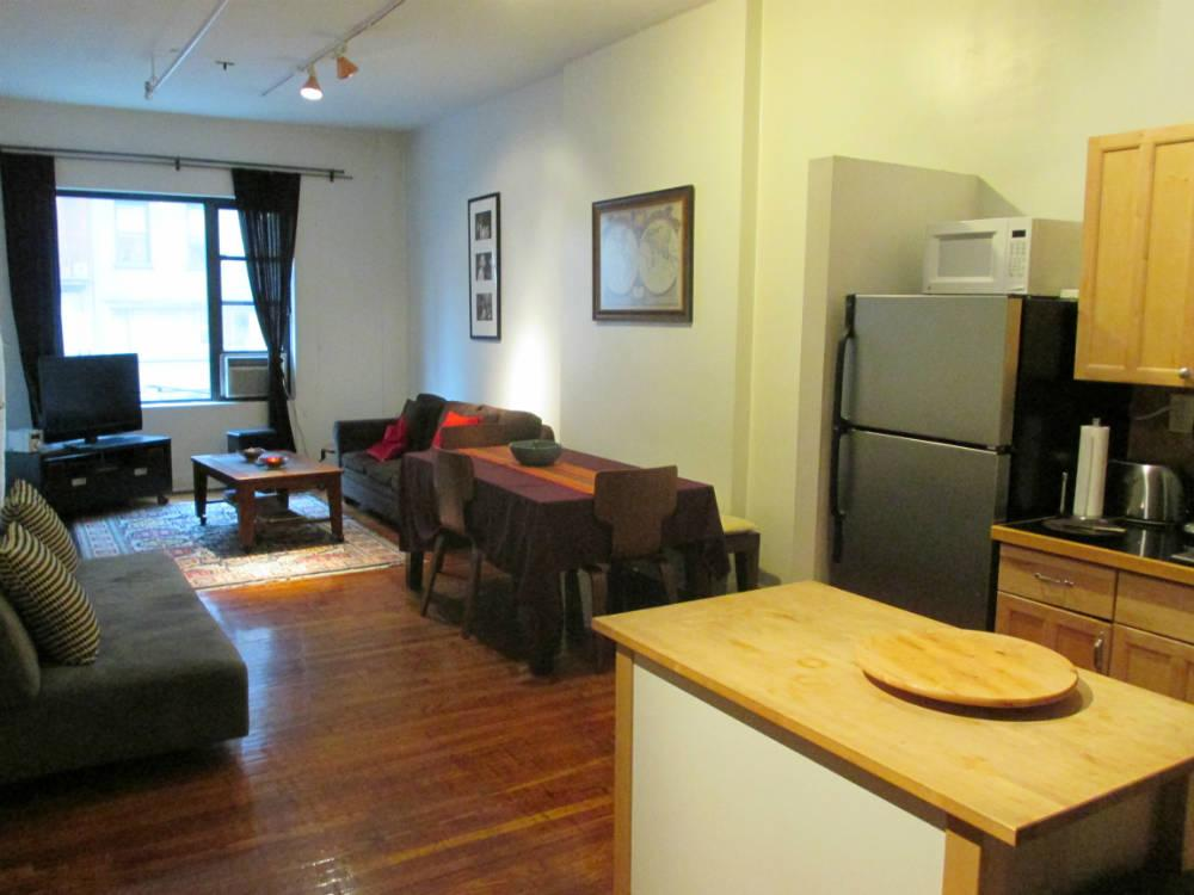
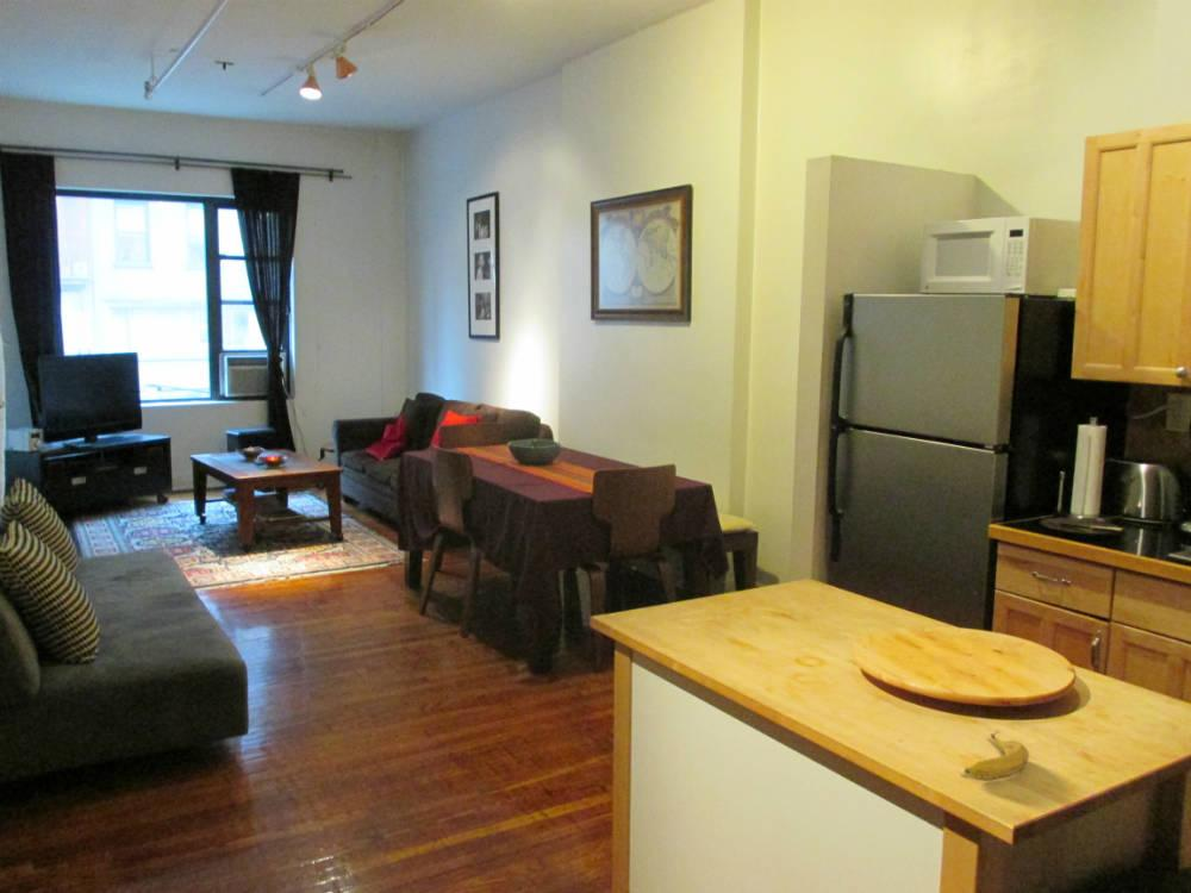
+ banana (994, 757)
